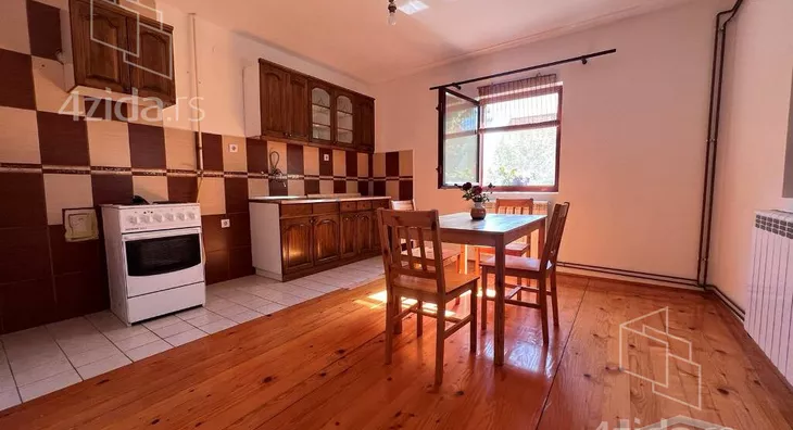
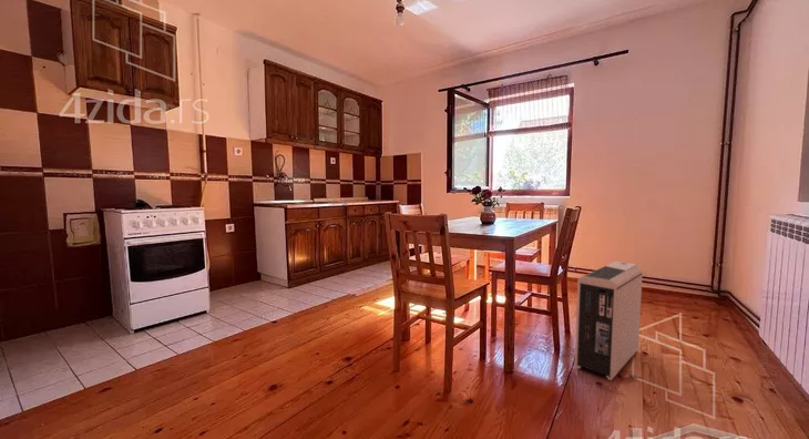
+ air purifier (610, 314)
